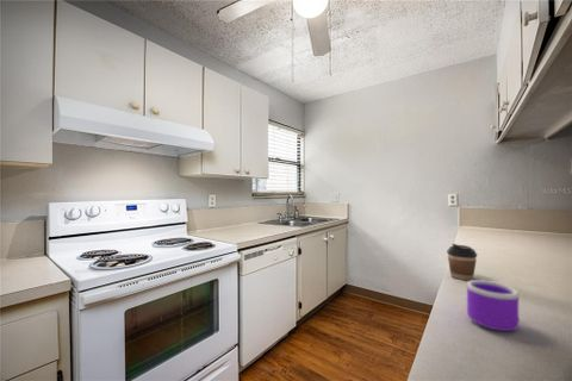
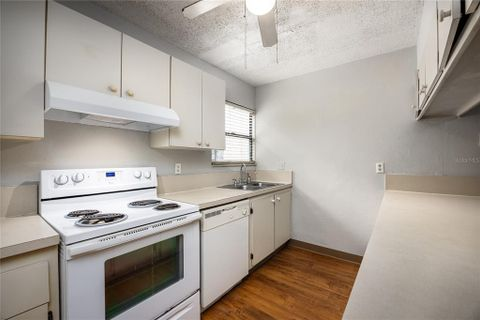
- mug (492, 302)
- coffee cup (461, 260)
